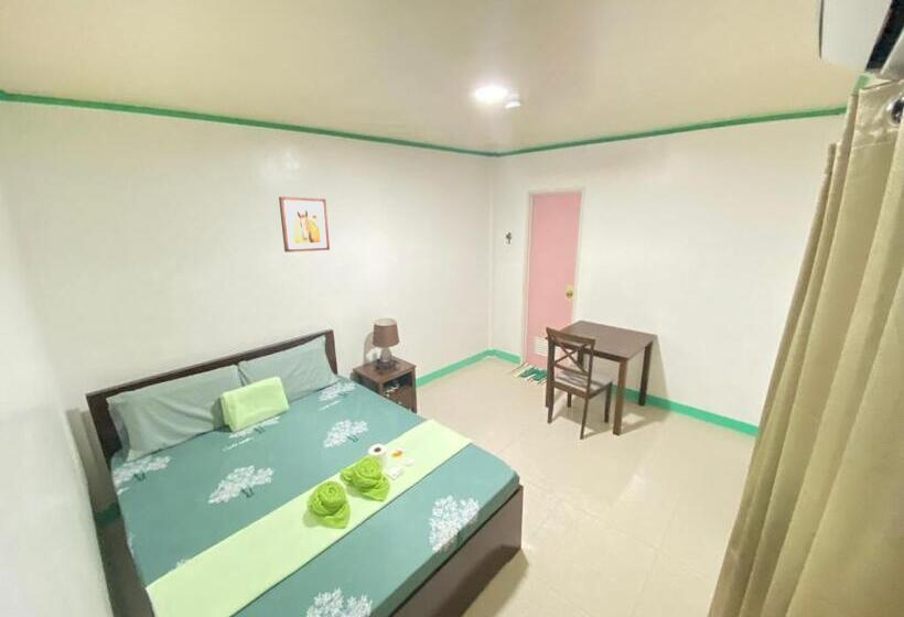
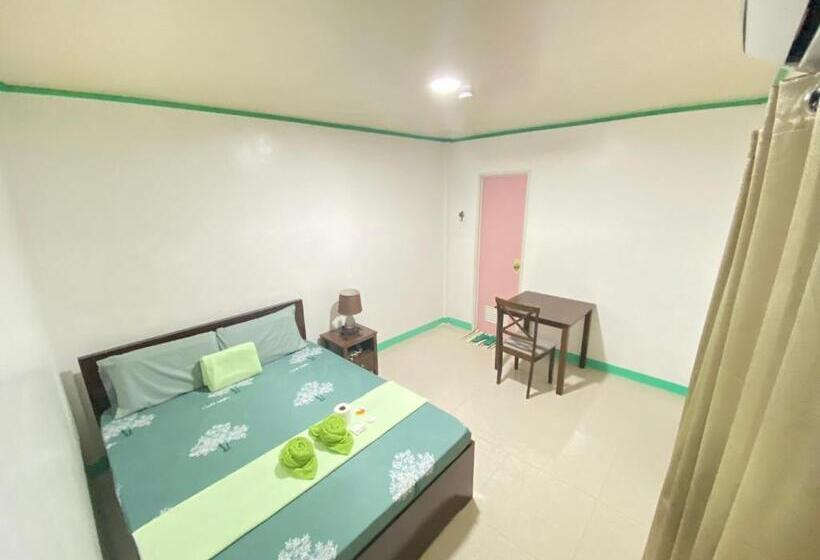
- wall art (305, 225)
